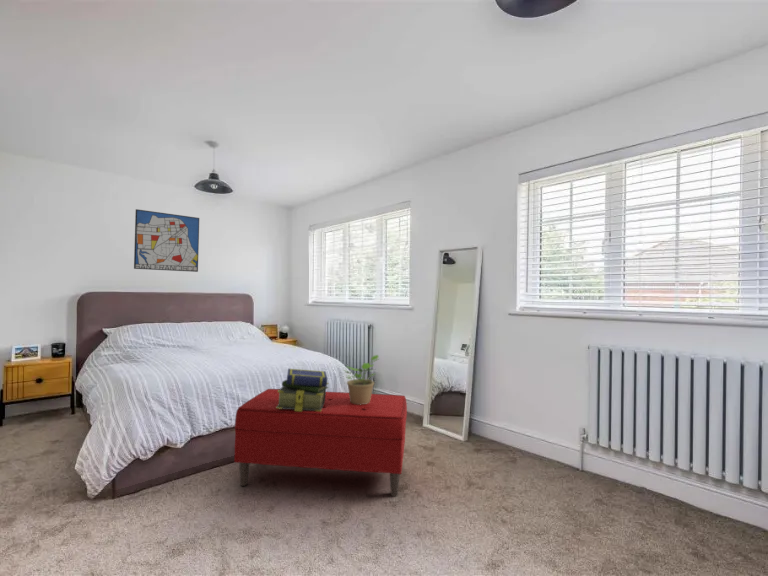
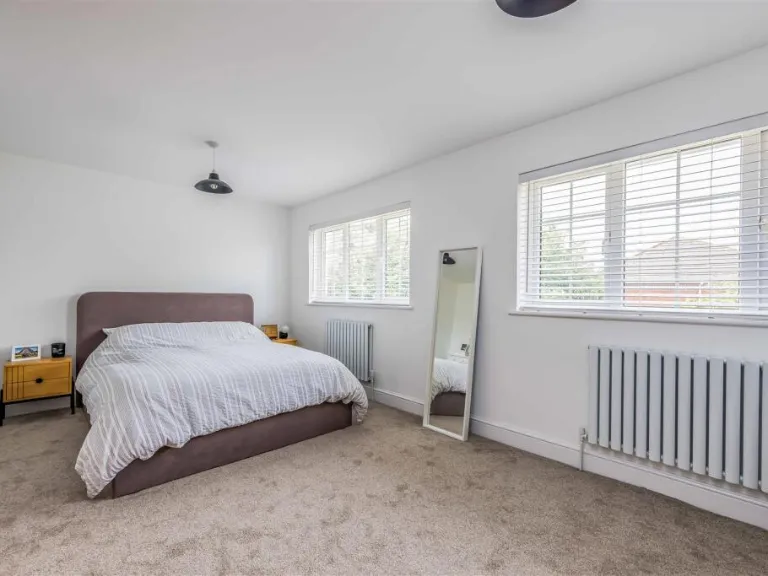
- potted plant (359, 379)
- bench (326, 437)
- stack of books (304, 388)
- wall art (168, 242)
